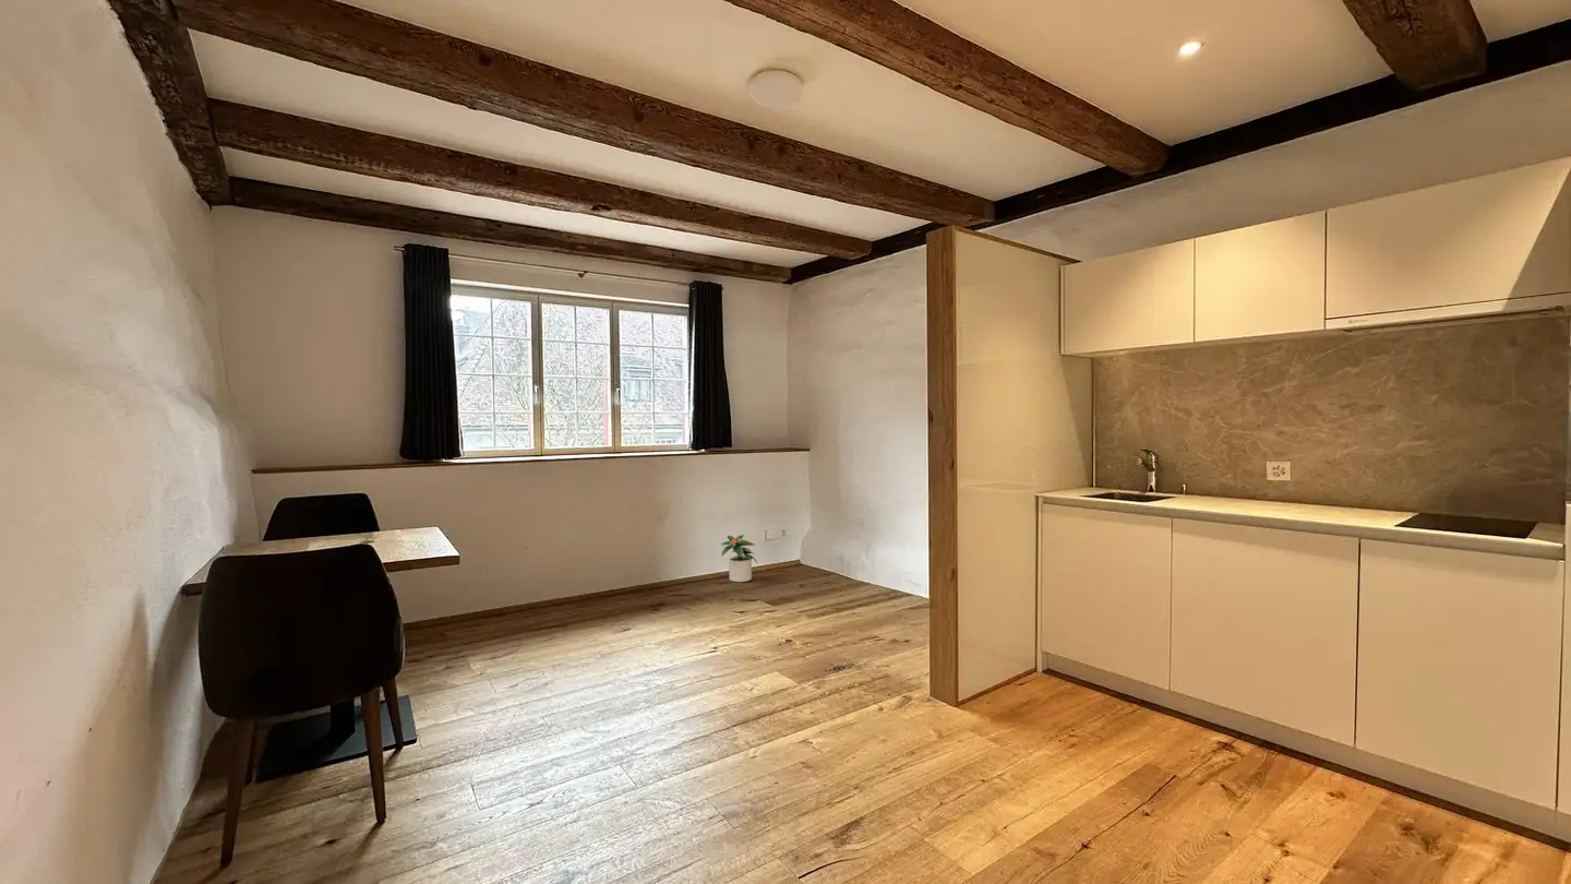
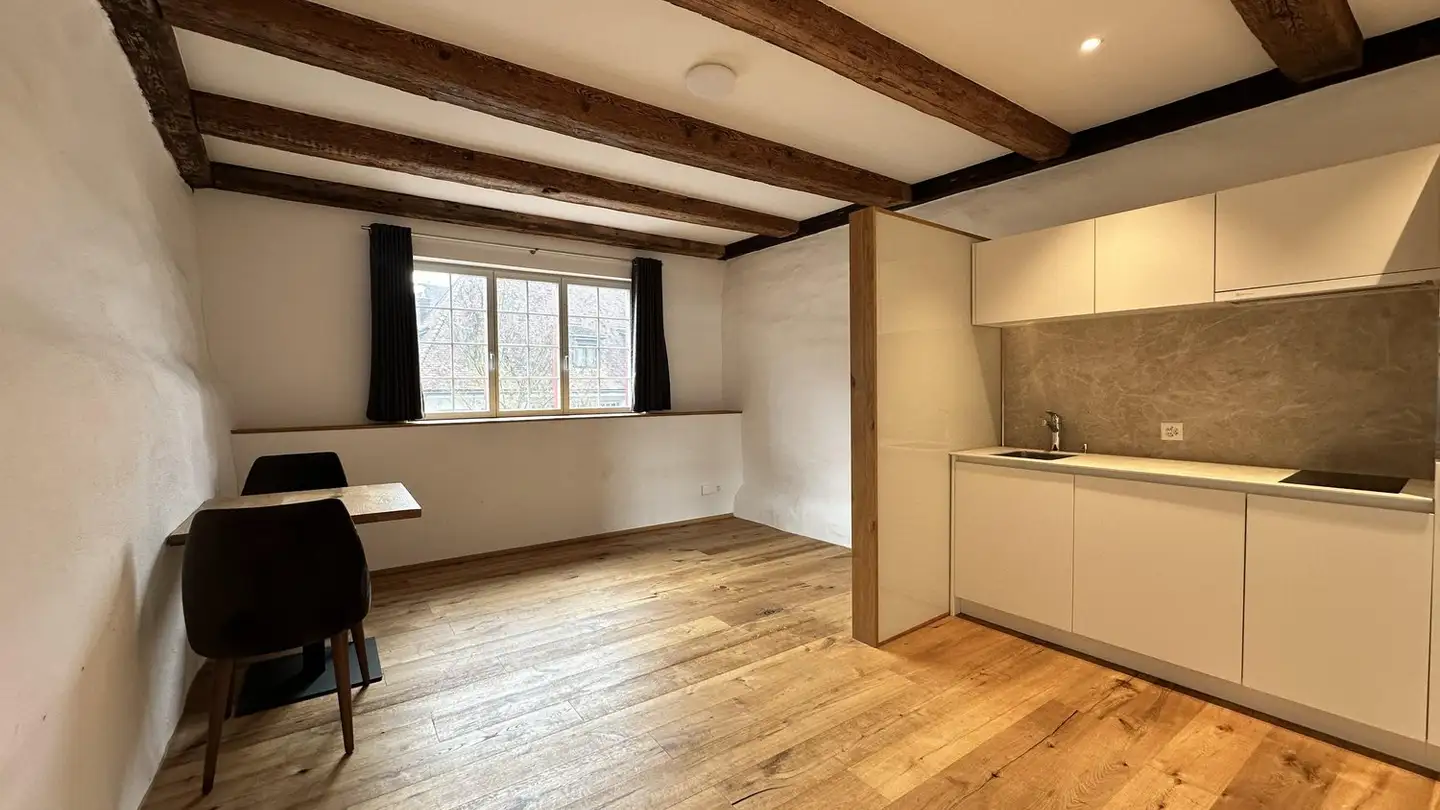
- potted plant (737, 558)
